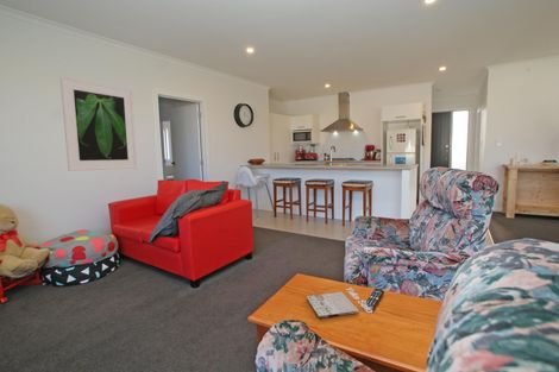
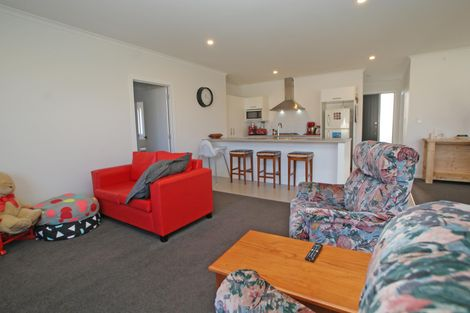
- magazine (337, 301)
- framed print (102, 127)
